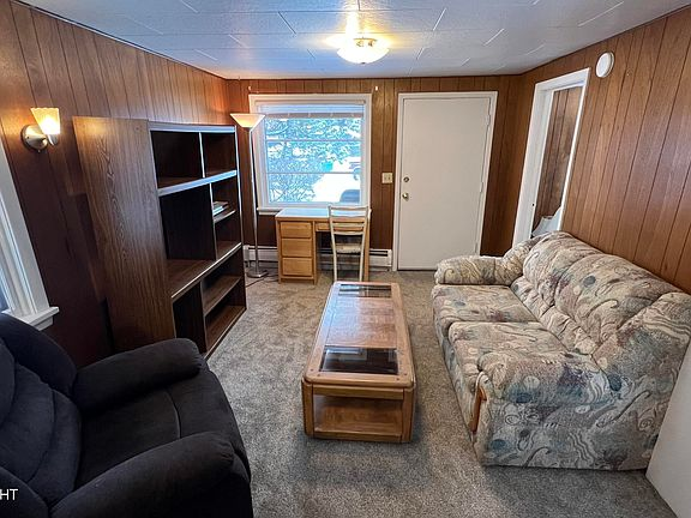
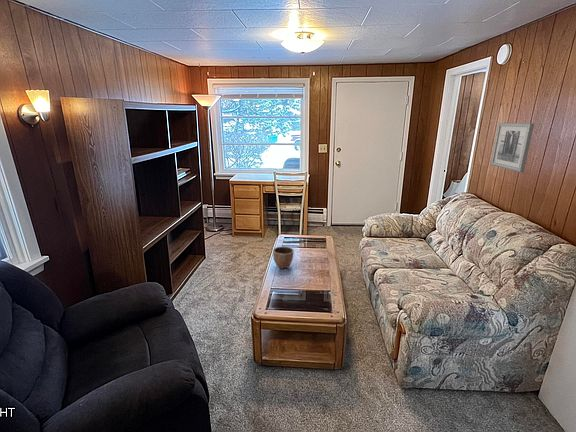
+ wall art (510, 146)
+ decorative bowl (283, 258)
